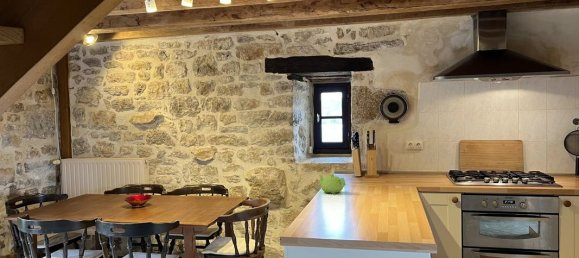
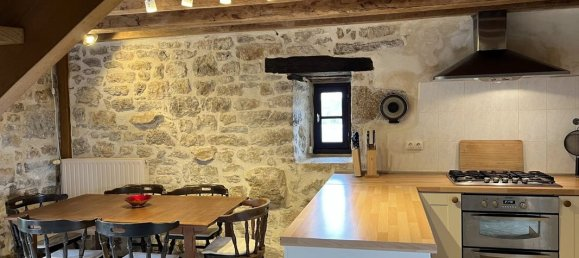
- teapot (331, 183)
